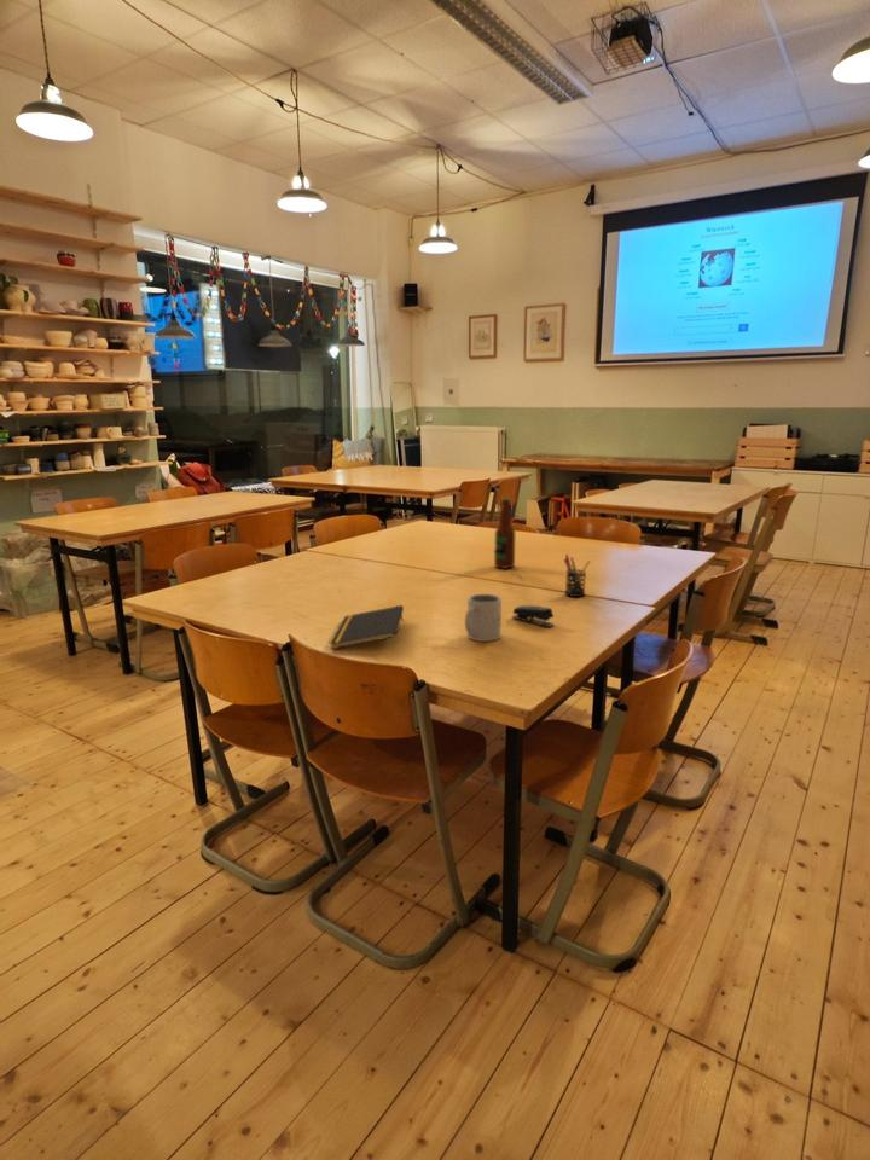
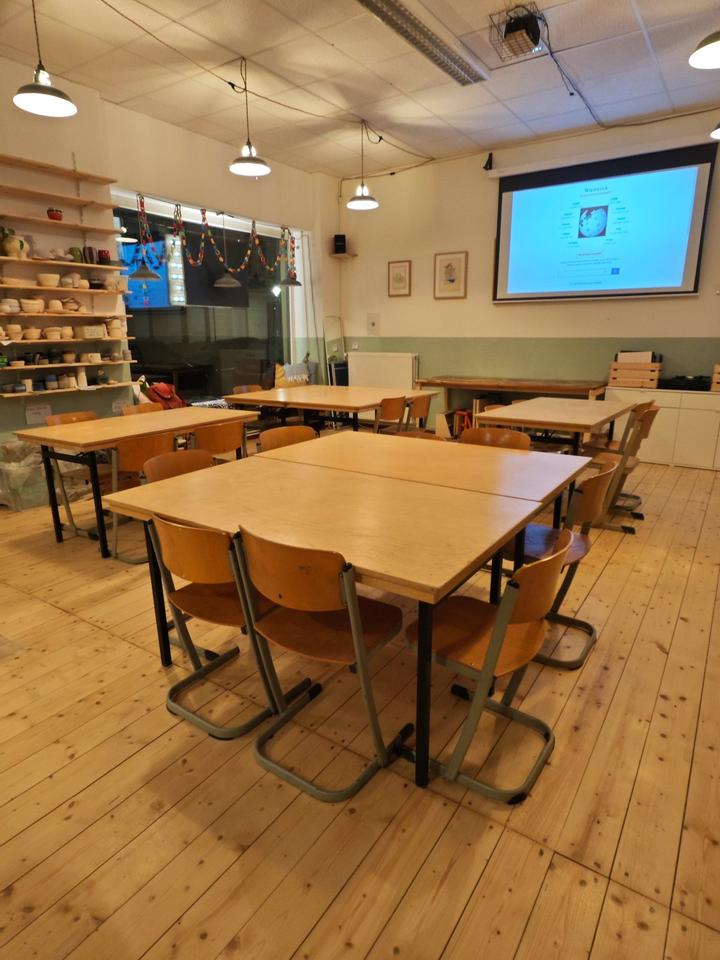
- mug (480, 619)
- stapler (532, 613)
- notepad (369, 625)
- pen holder (574, 574)
- bottle (505, 533)
